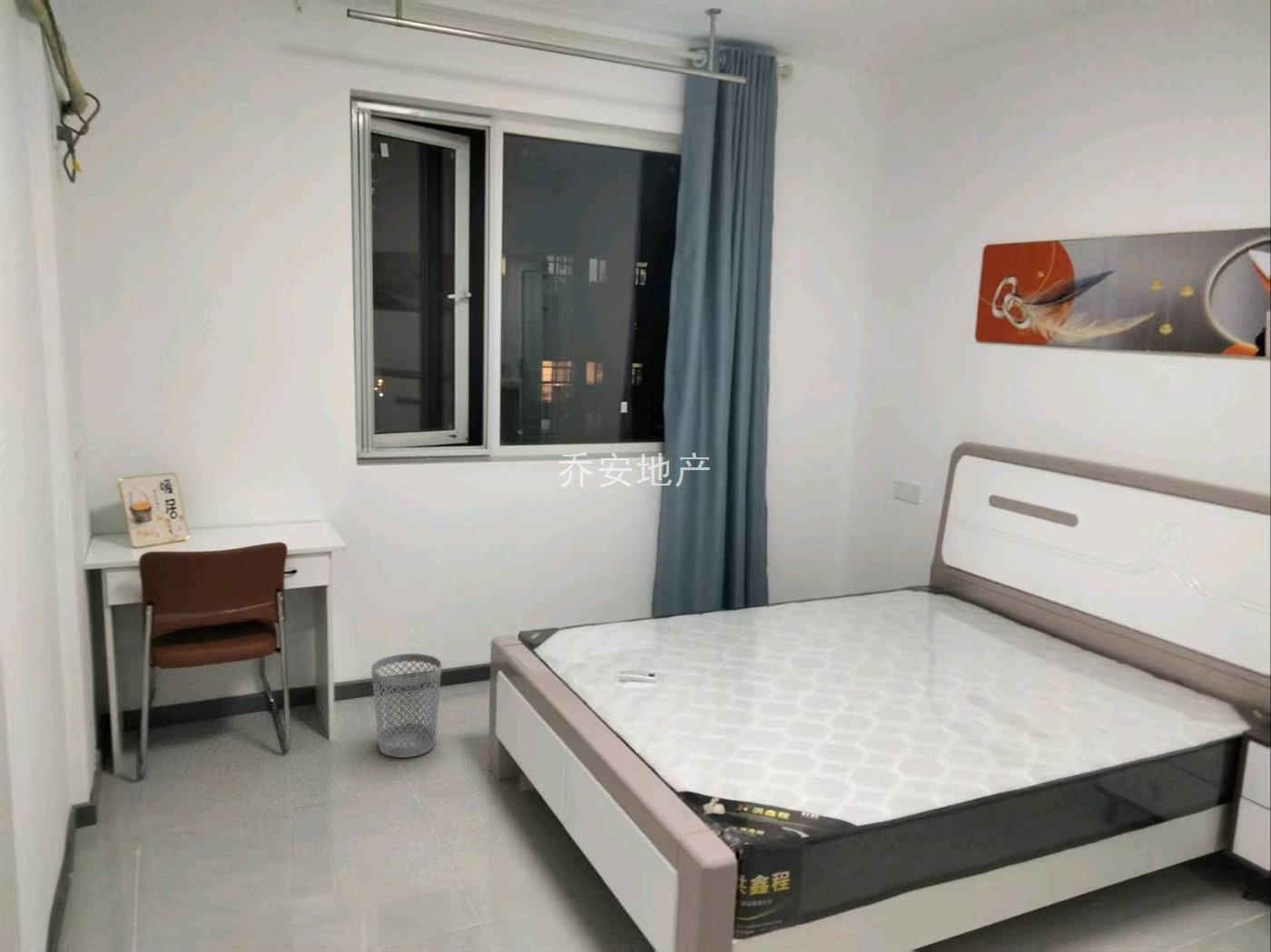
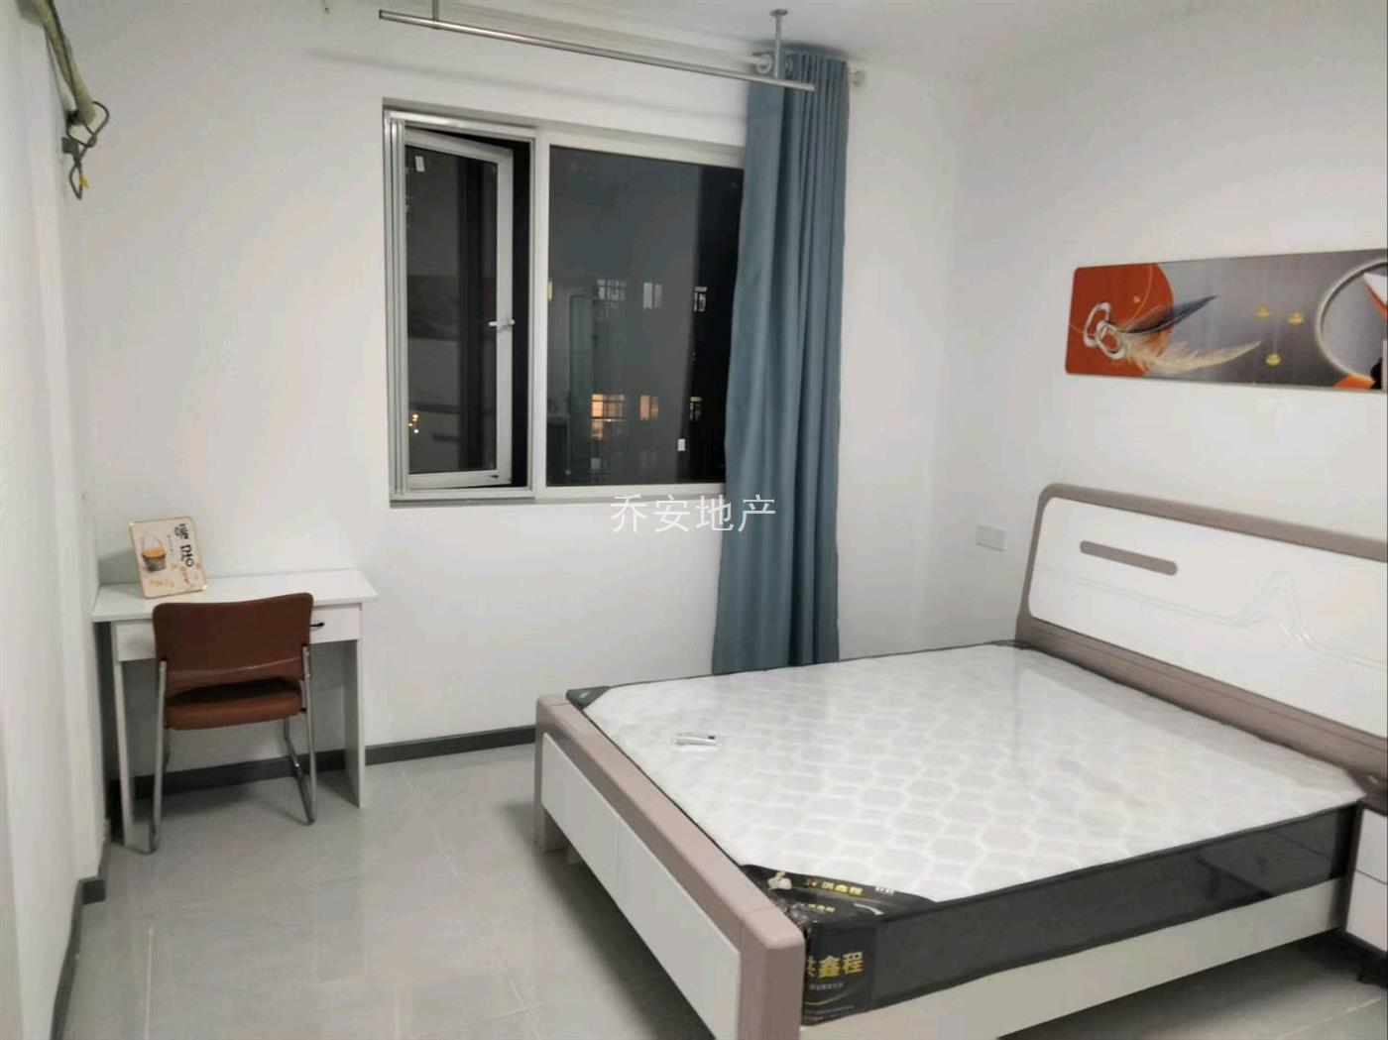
- wastebasket (407, 705)
